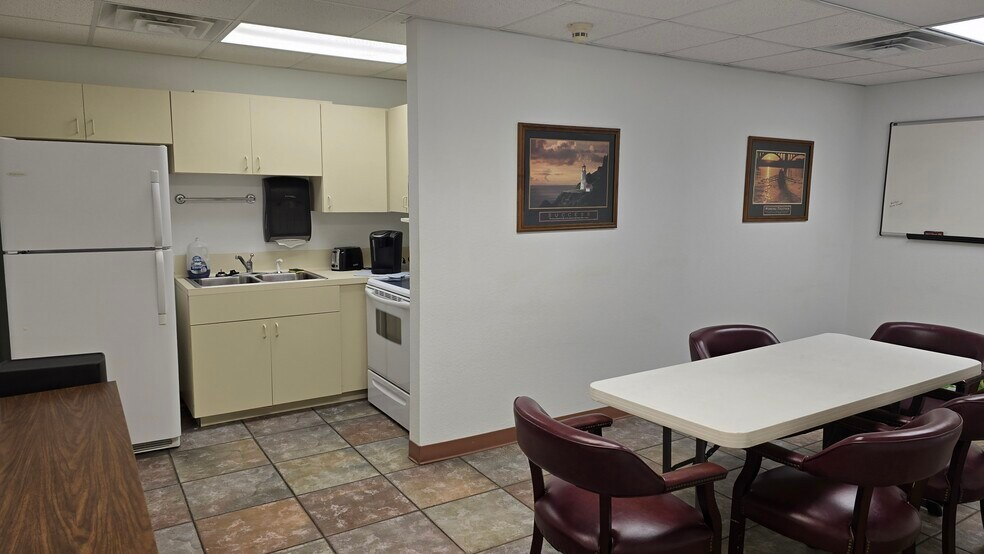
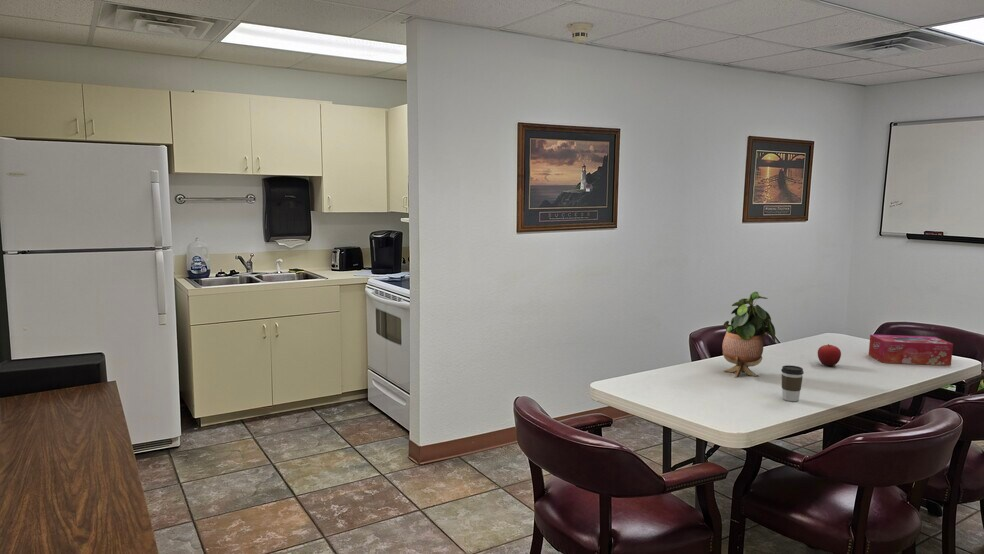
+ potted plant (748, 333)
+ tissue box (909, 349)
+ coffee cup (791, 383)
+ fruit (829, 354)
